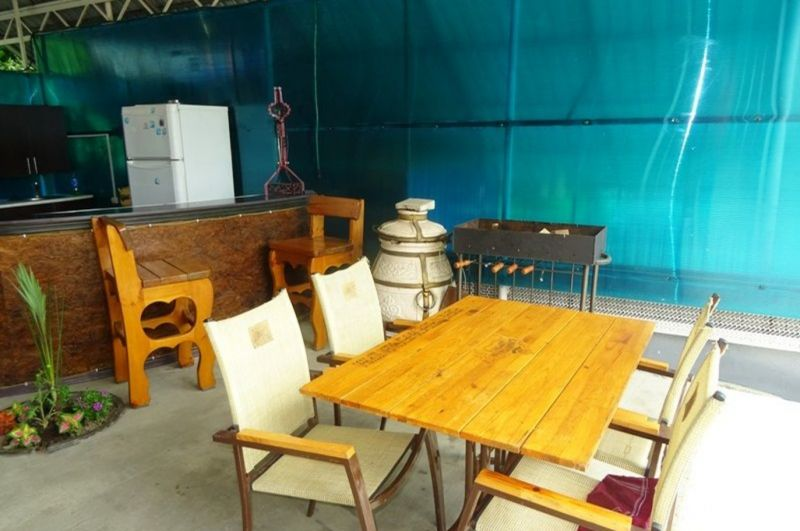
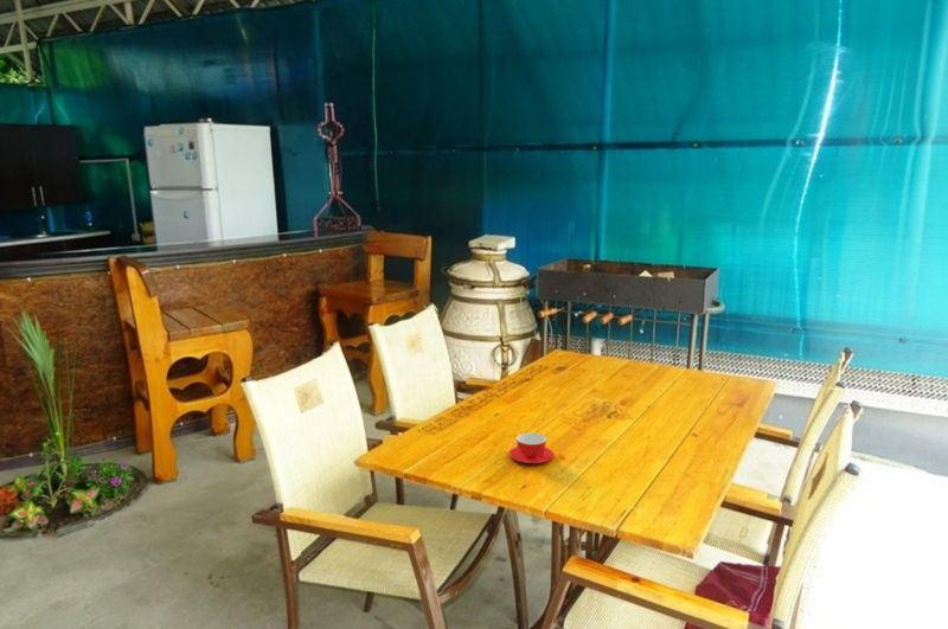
+ teacup (531, 447)
